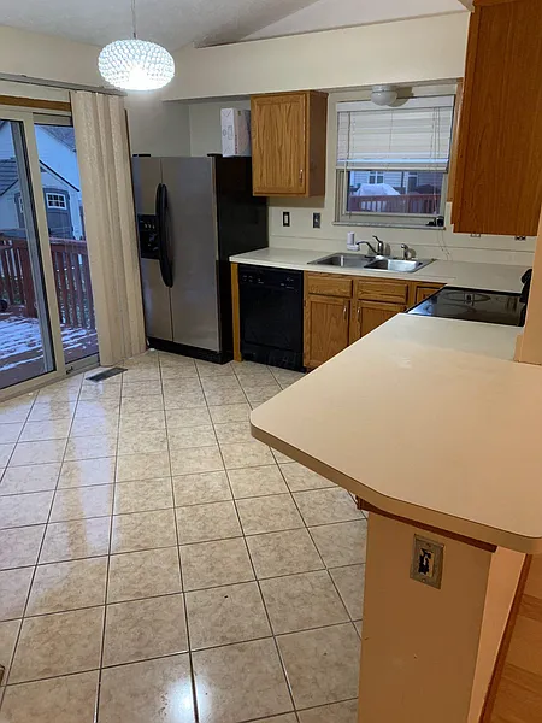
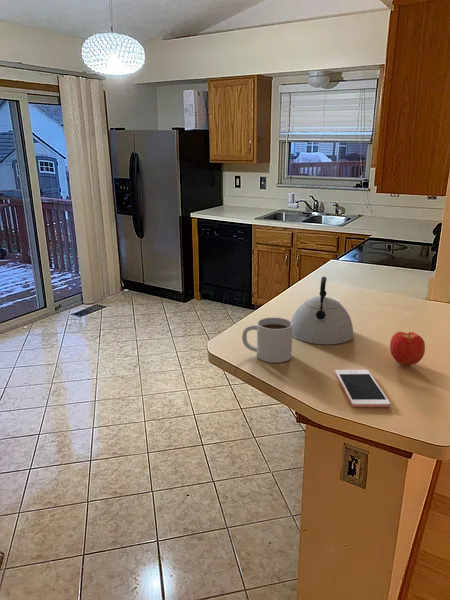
+ cell phone (360, 387)
+ mug (266, 338)
+ kettle (322, 306)
+ apple (407, 347)
